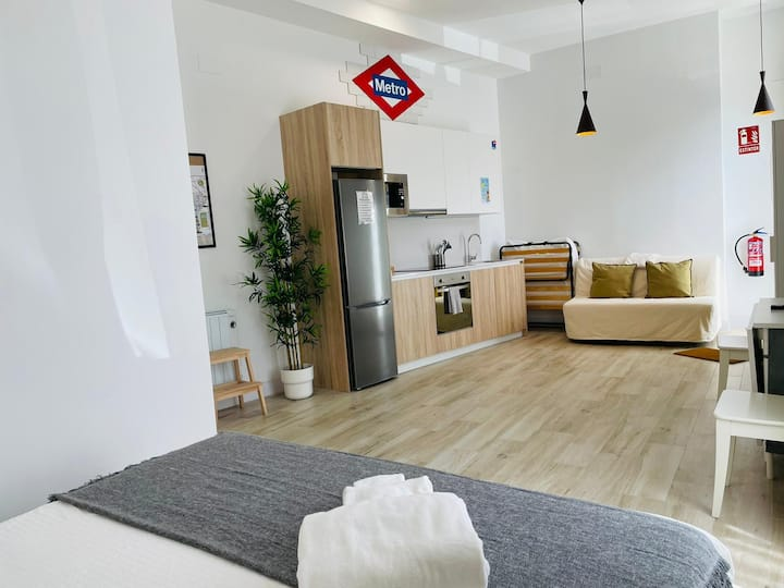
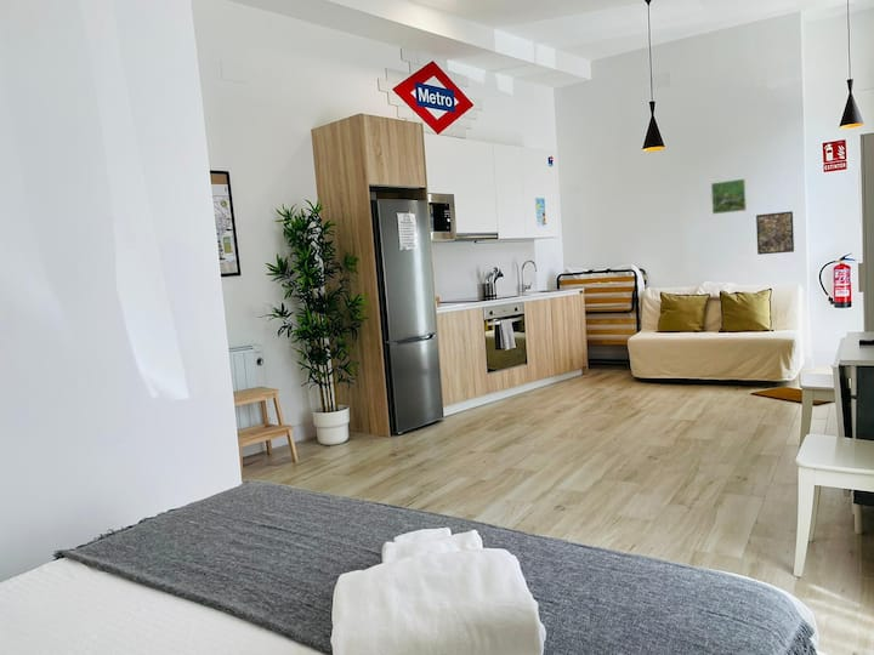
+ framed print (774, 233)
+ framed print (728, 196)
